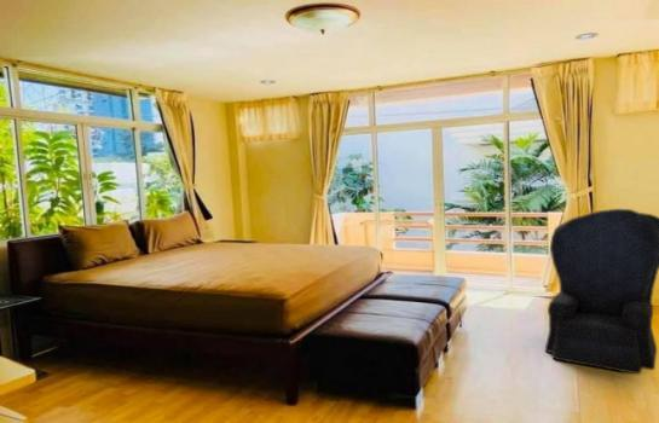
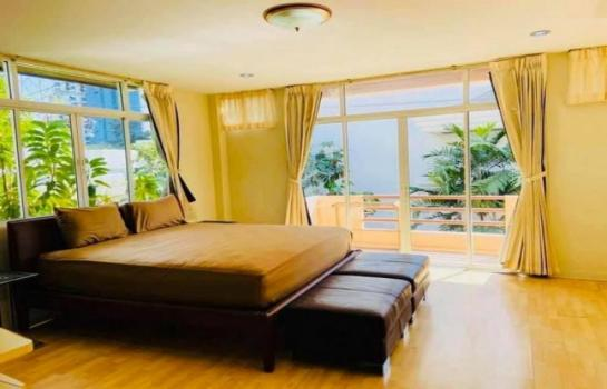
- armchair (599, 280)
